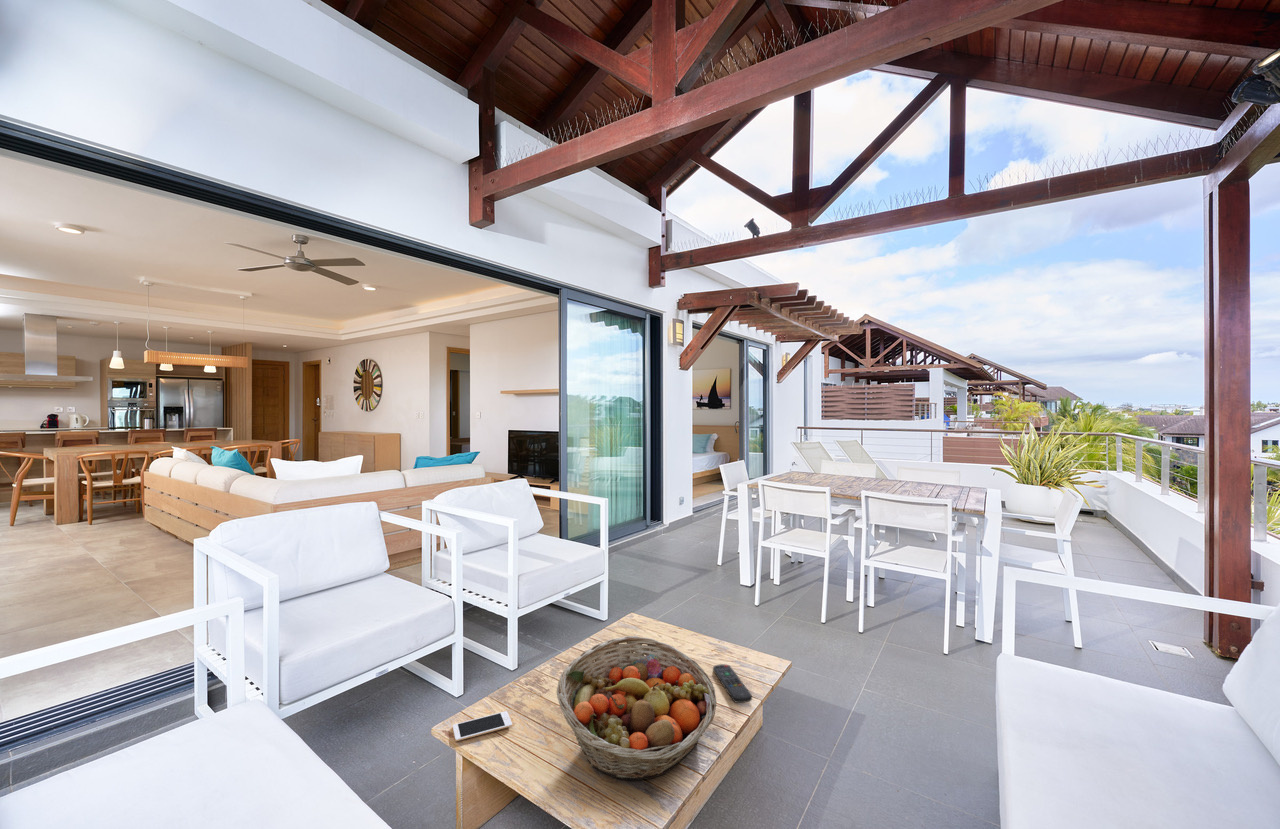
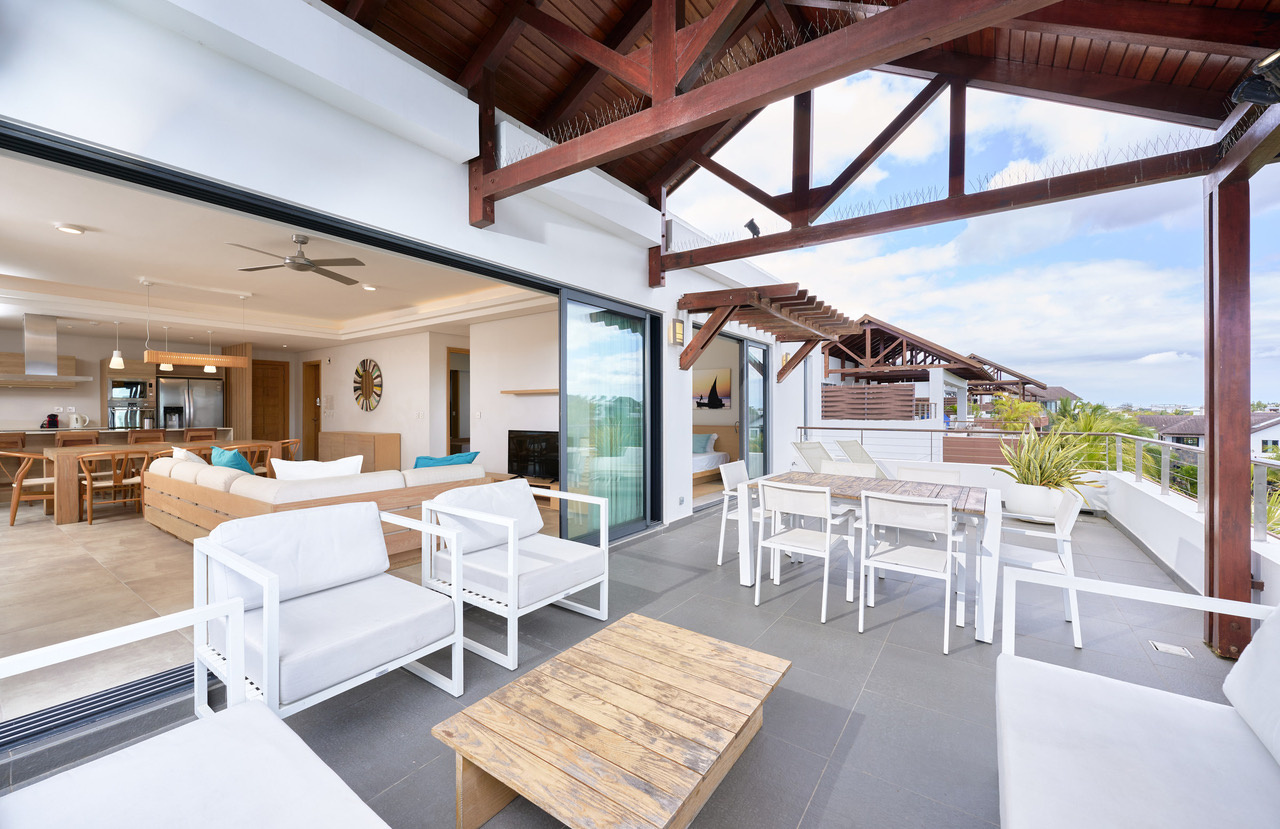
- fruit basket (638, 702)
- cell phone (482, 725)
- remote control (731, 682)
